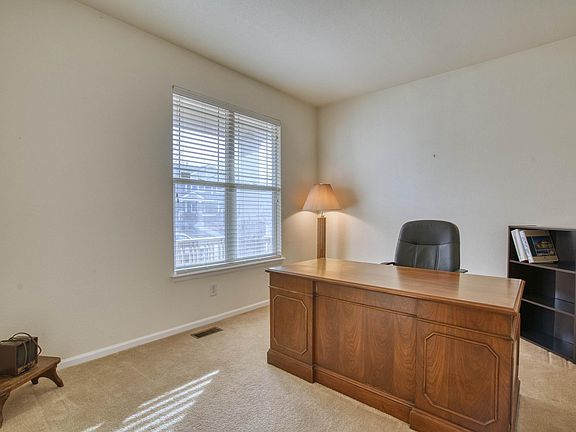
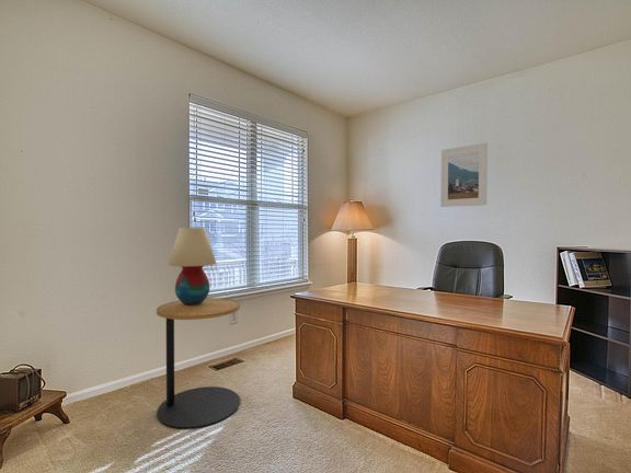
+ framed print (462, 176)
+ table lamp (192, 265)
+ side table (173, 356)
